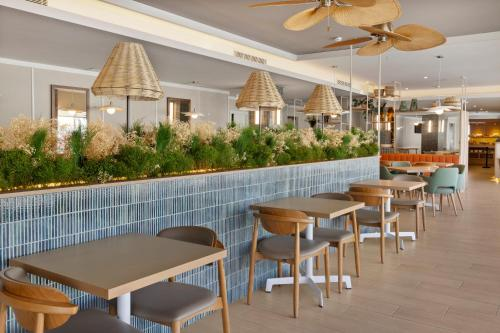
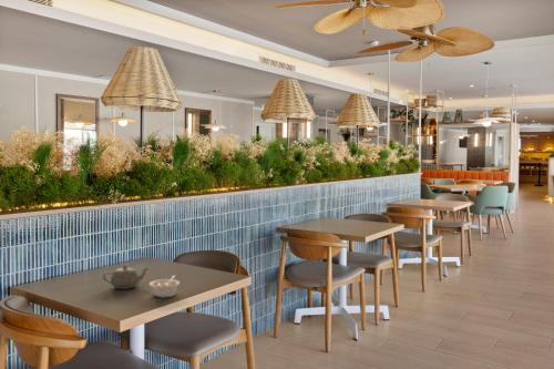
+ teapot (126, 275)
+ legume (164, 287)
